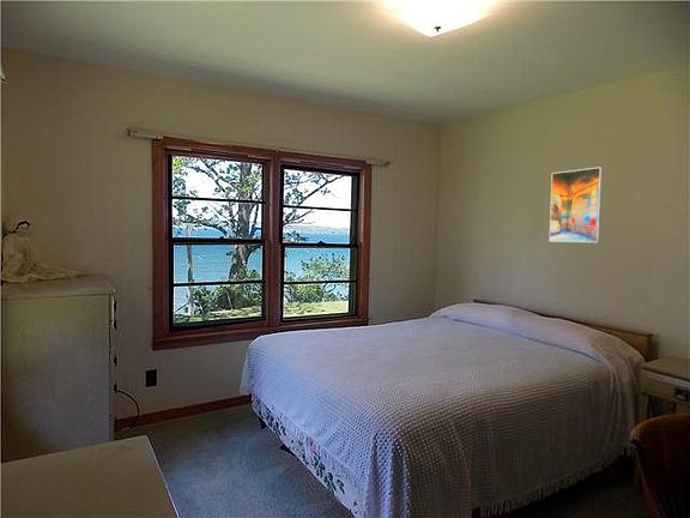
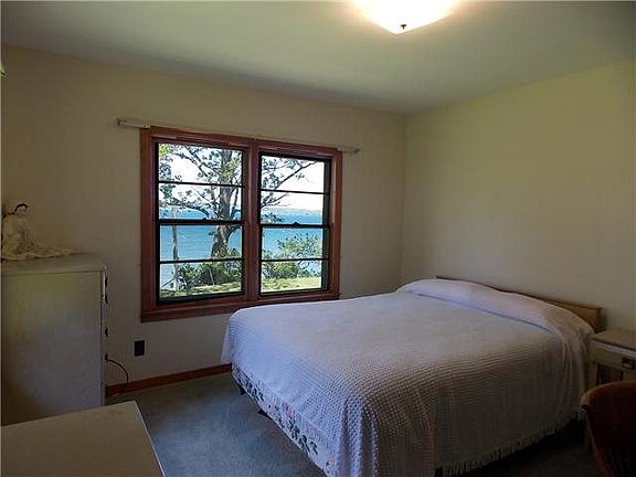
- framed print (574, 206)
